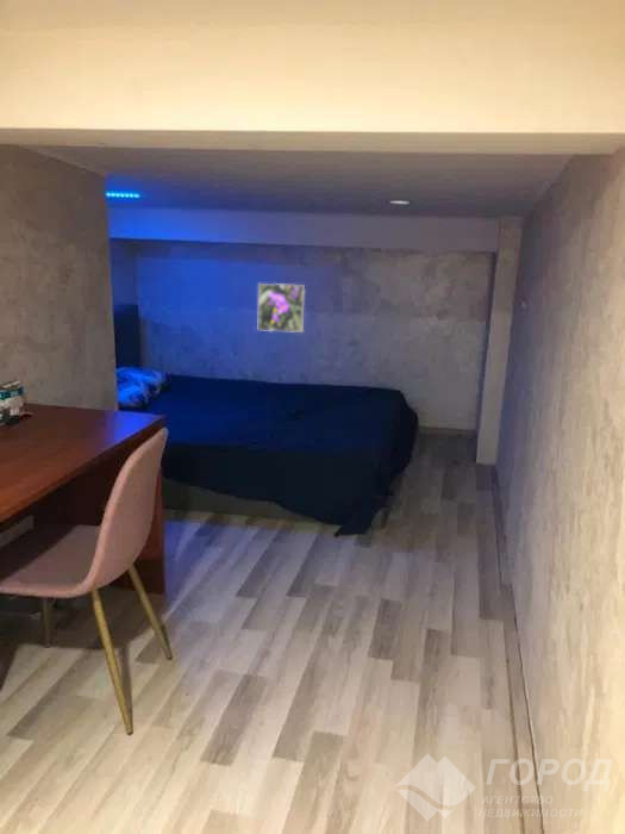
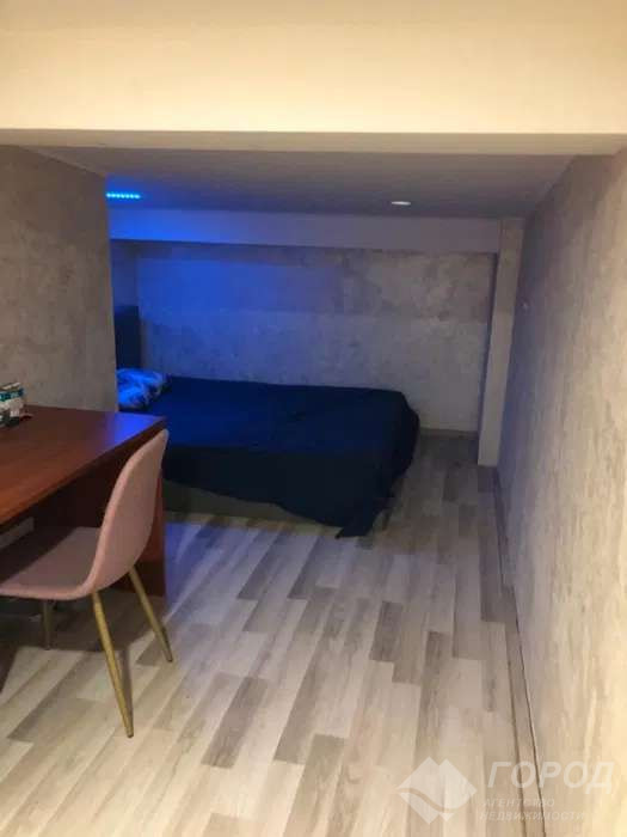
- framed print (280, 307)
